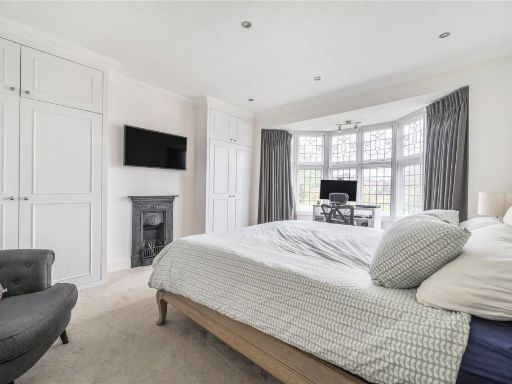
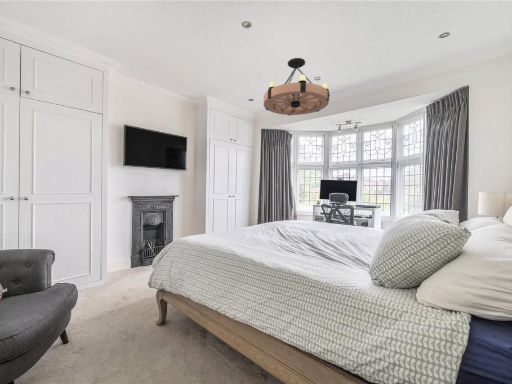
+ chandelier (295, 84)
